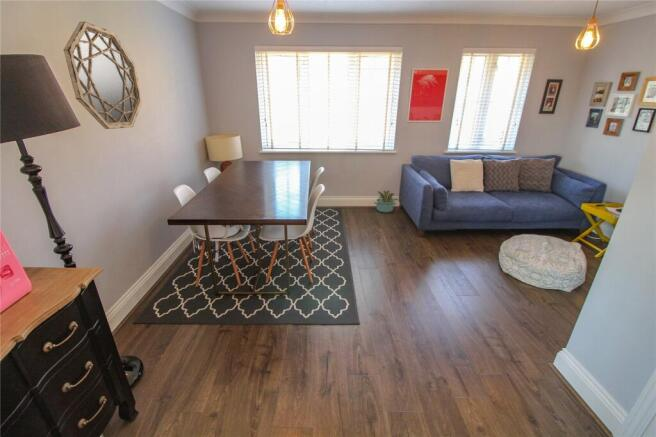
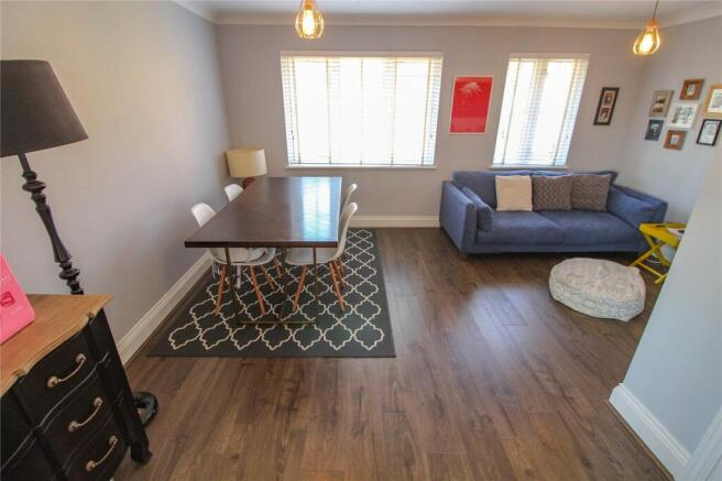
- decorative plant (386, 200)
- home mirror (109, 80)
